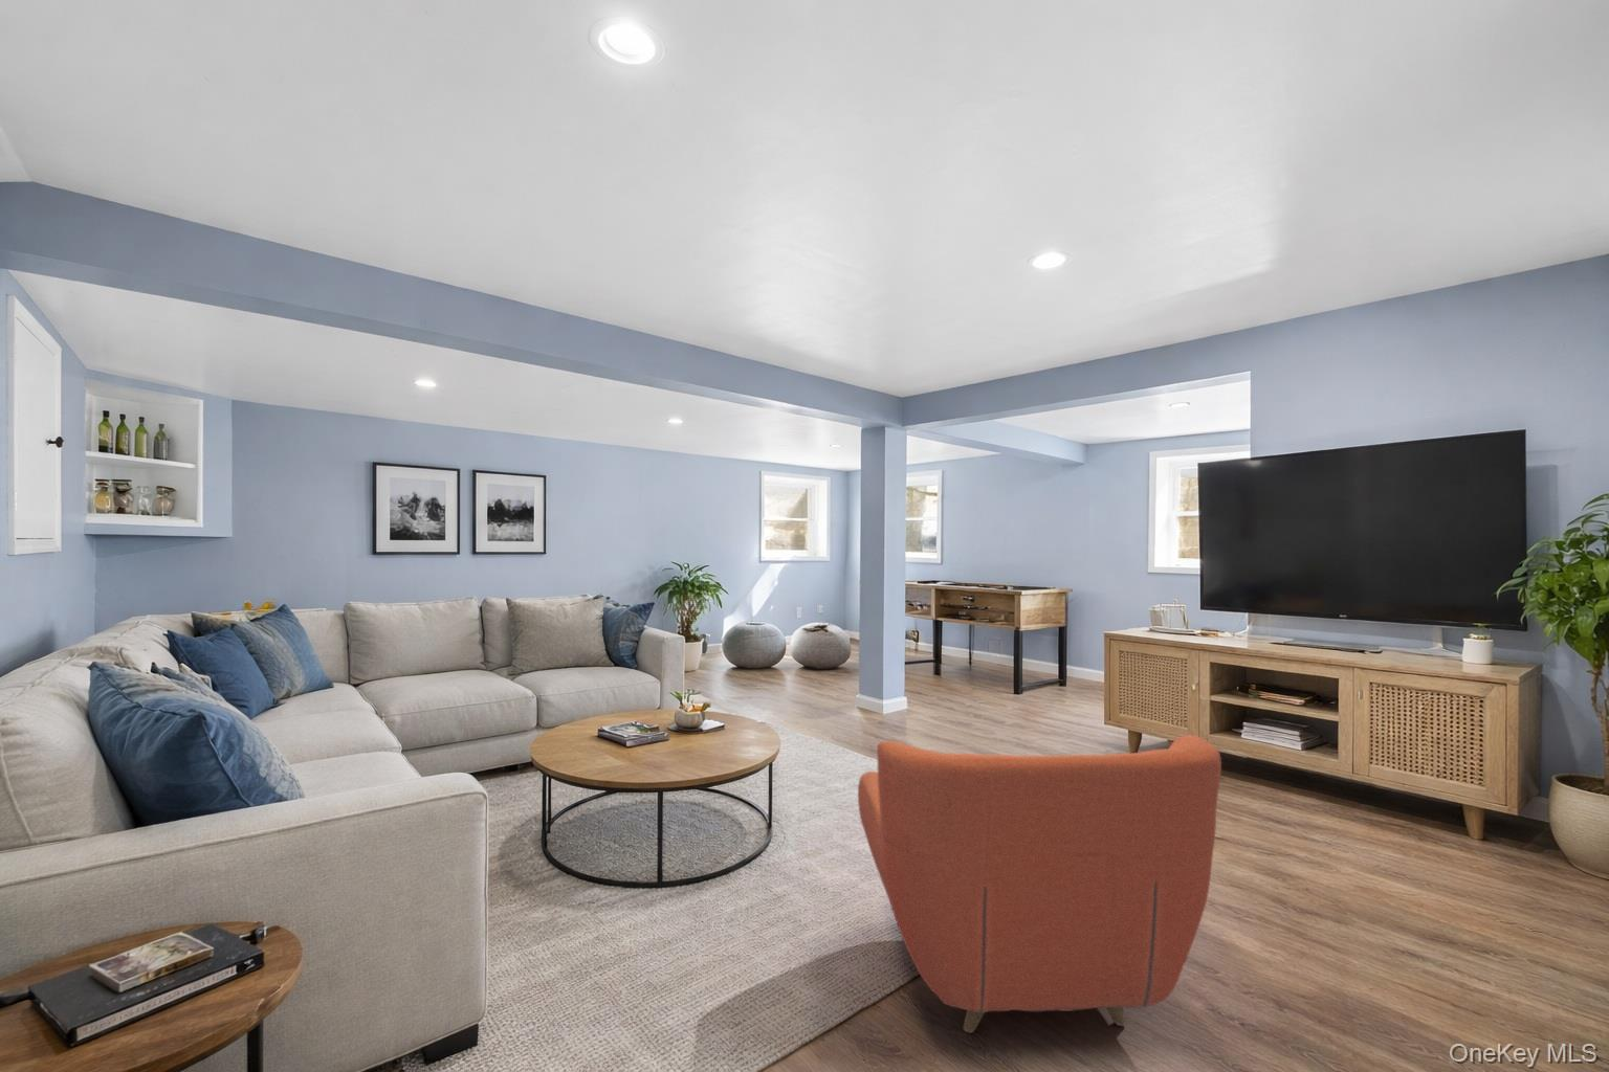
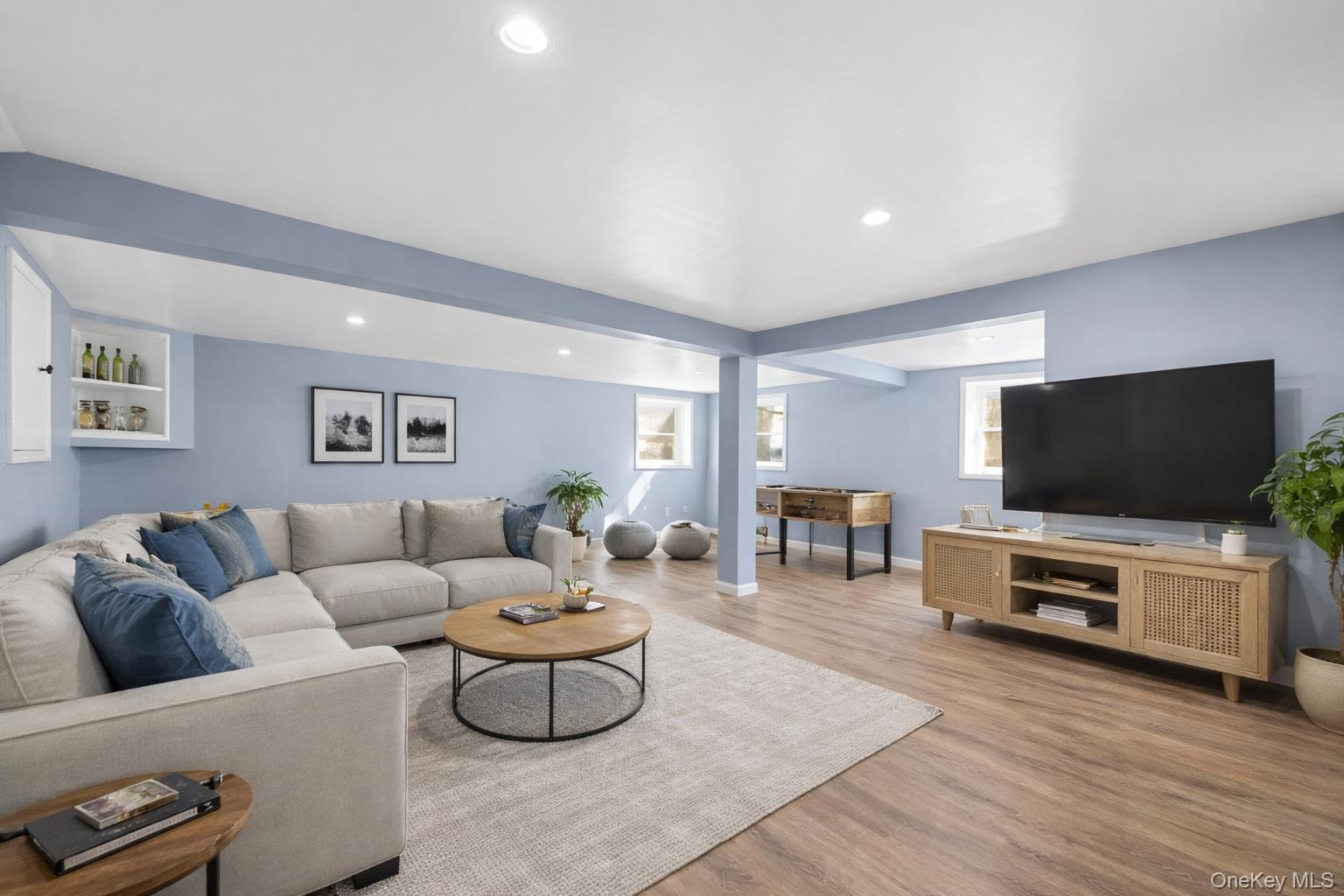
- armchair (1015, 849)
